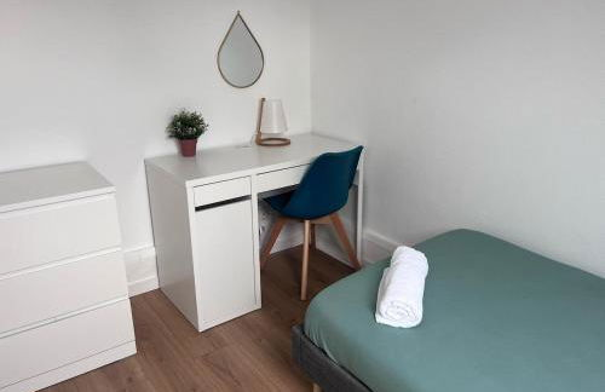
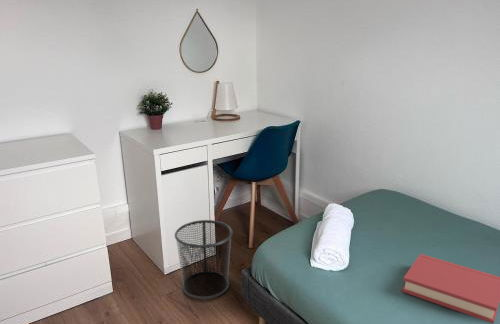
+ hardback book (453, 284)
+ waste bin (204, 259)
